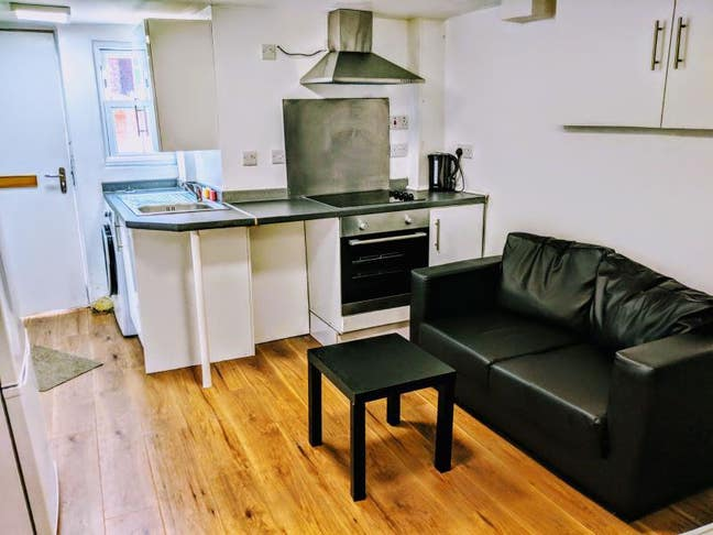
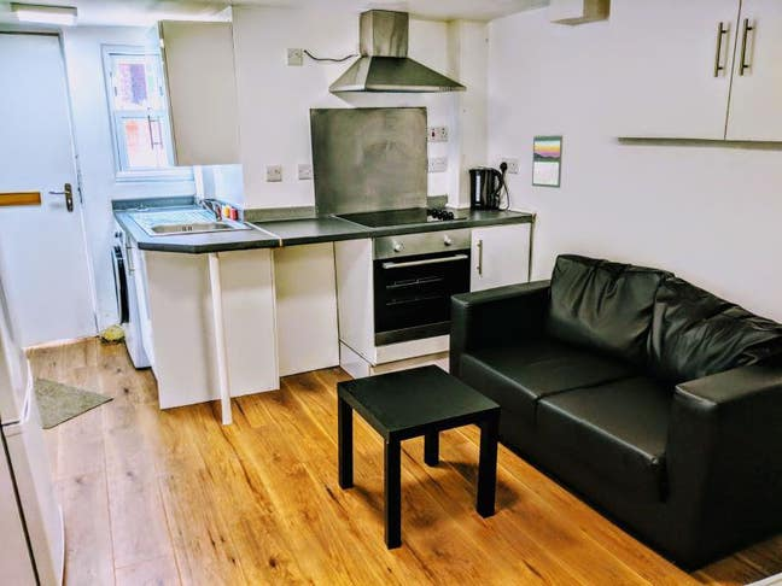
+ calendar (547, 160)
